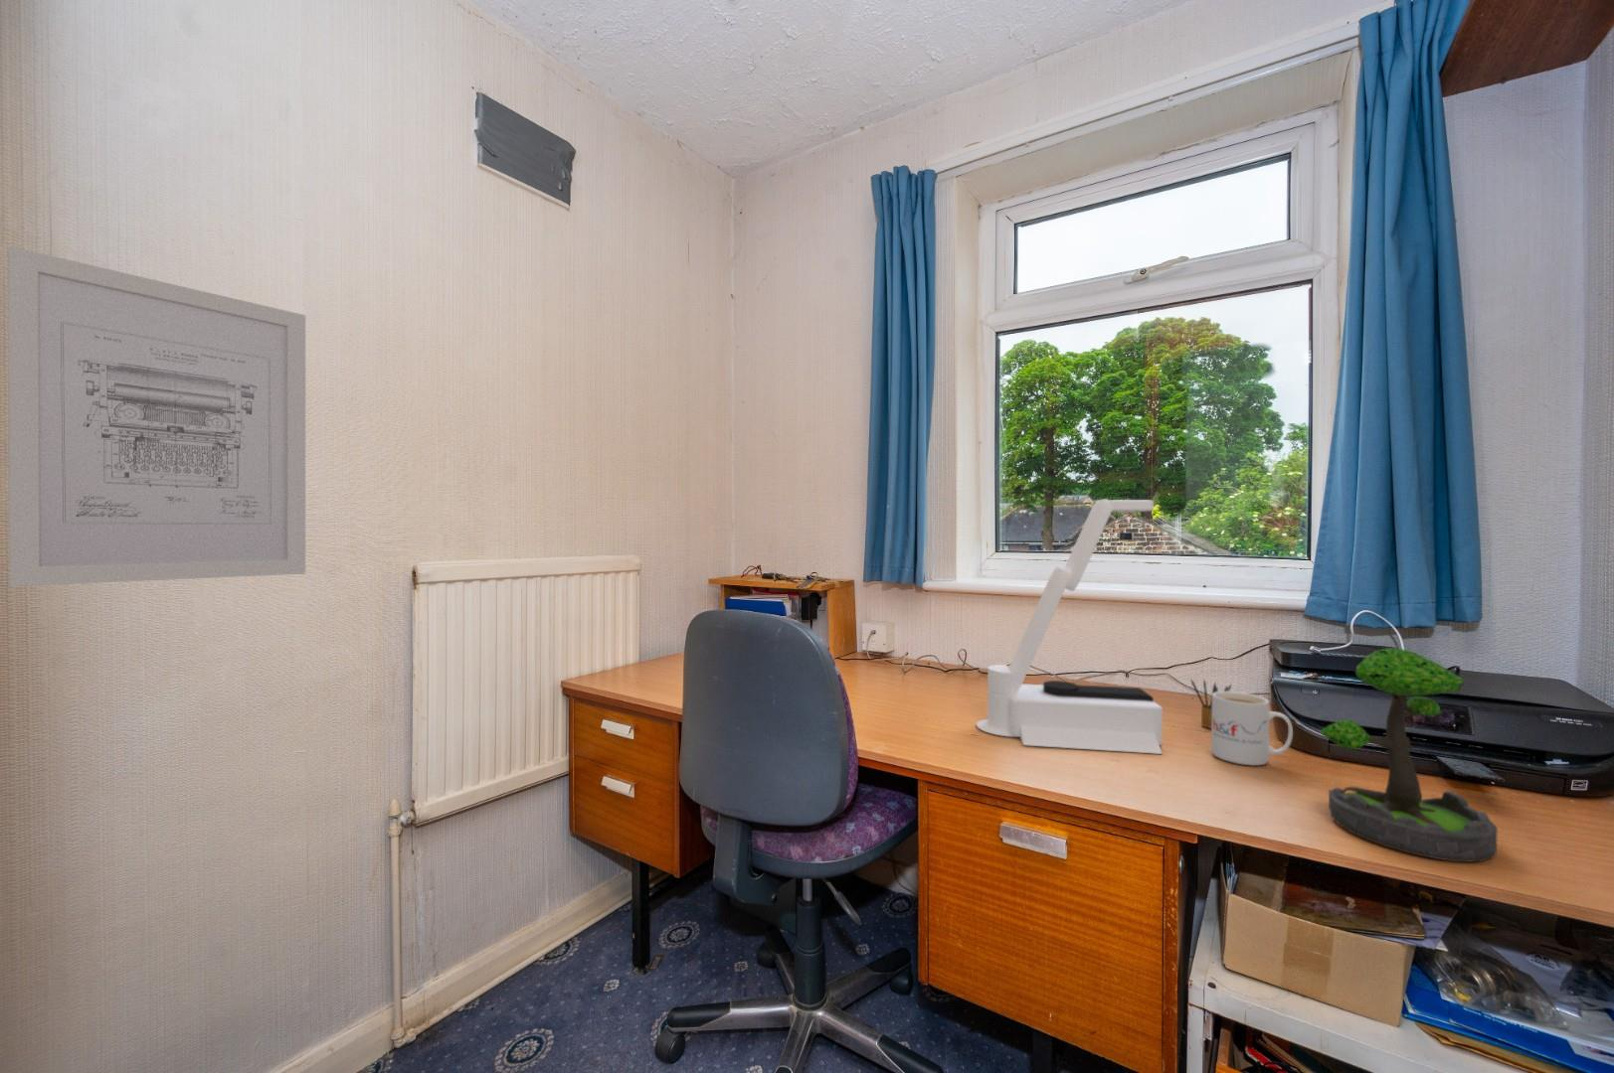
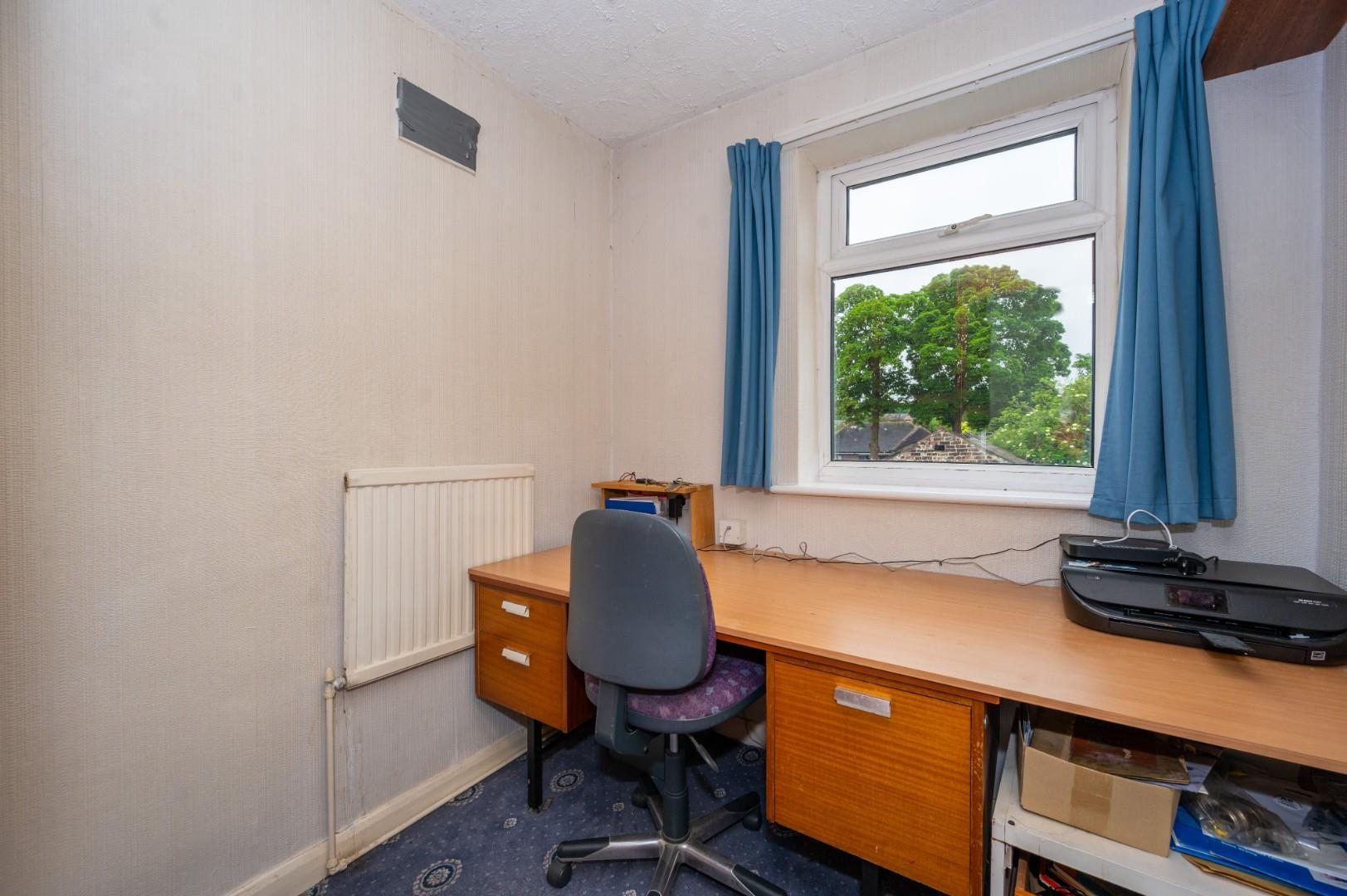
- plant (1403, 739)
- desk lamp (1054, 611)
- mug (1250, 728)
- wall art (176, 432)
- pencil box (1210, 703)
